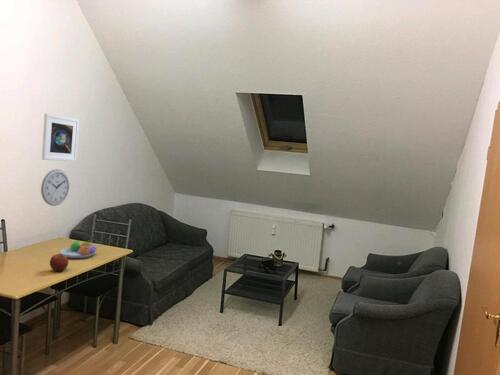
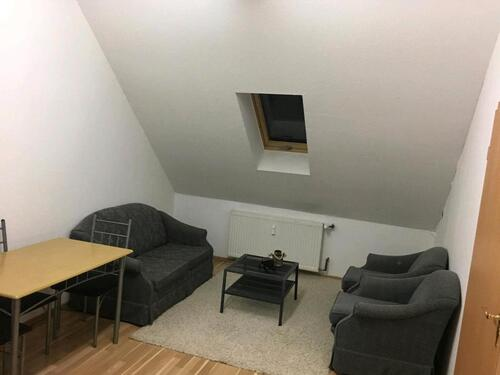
- apple (59, 261)
- wall clock (56, 187)
- fruit bowl (78, 247)
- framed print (61, 138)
